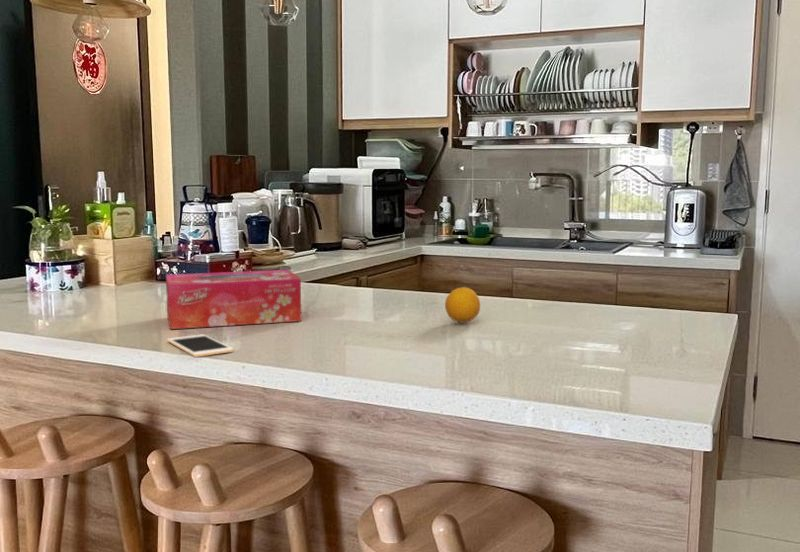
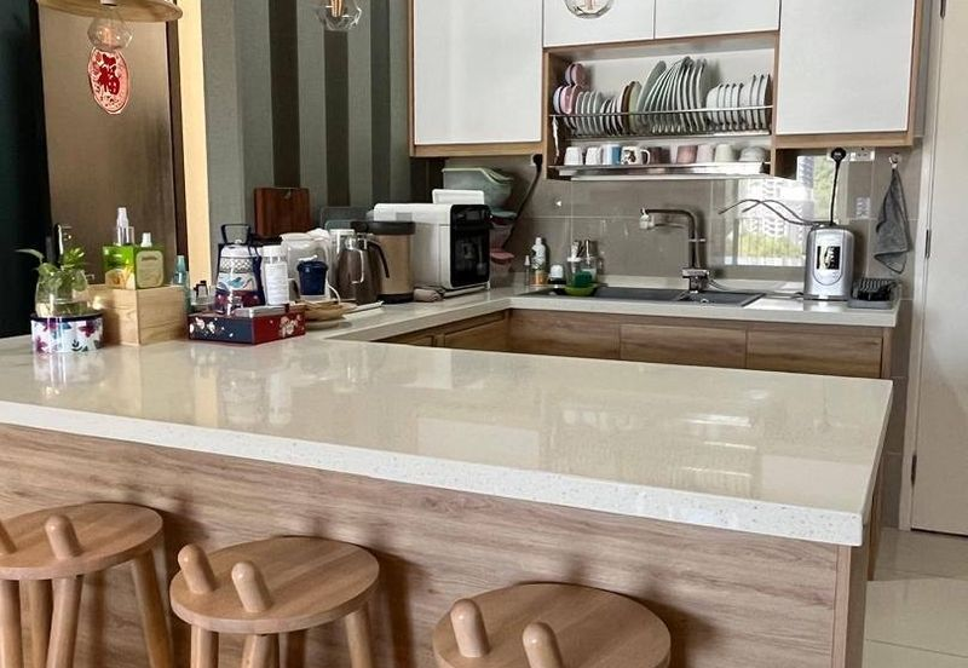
- tissue box (232, 297)
- cell phone (199, 344)
- fruit (462, 305)
